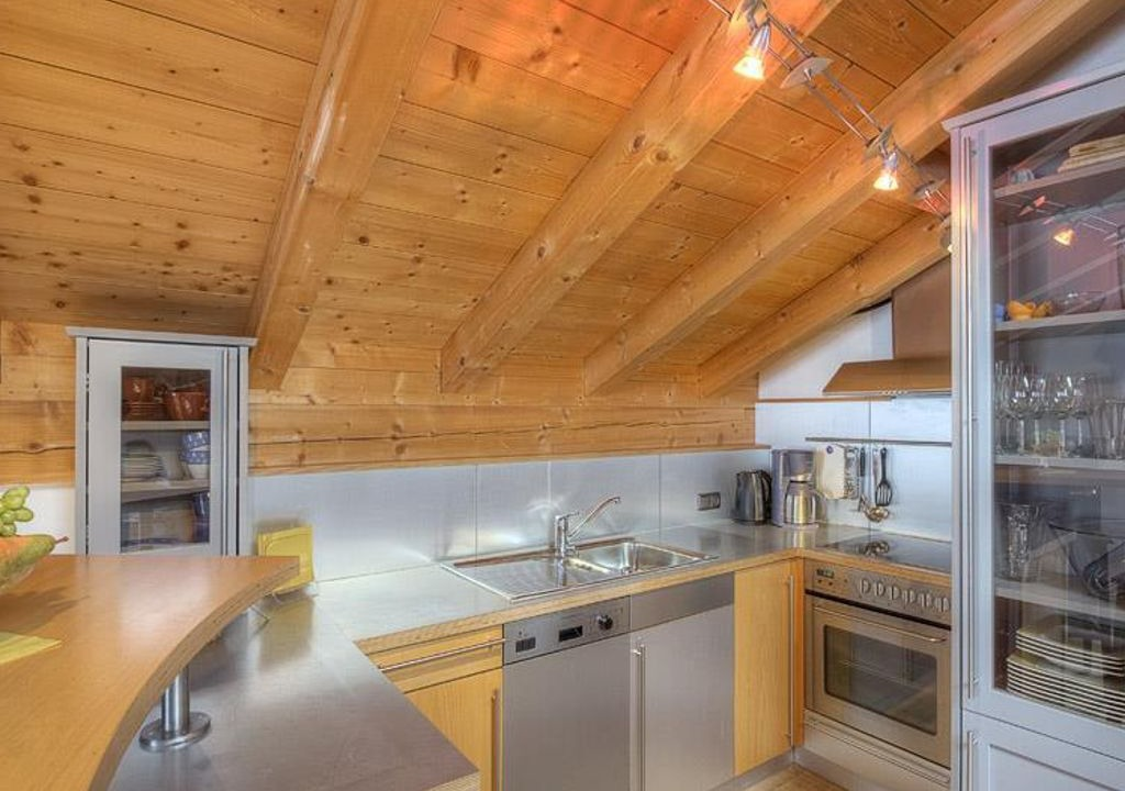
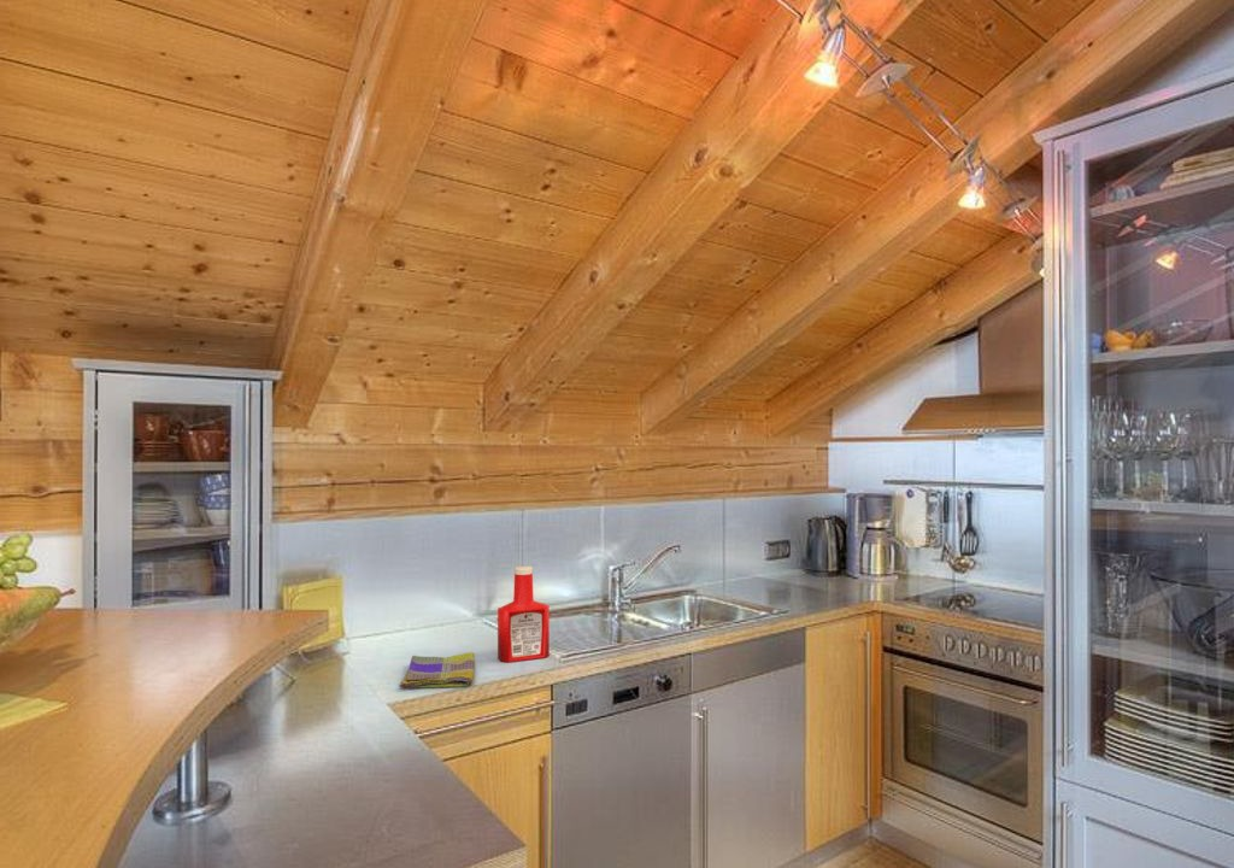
+ soap bottle (523, 611)
+ dish towel (440, 669)
